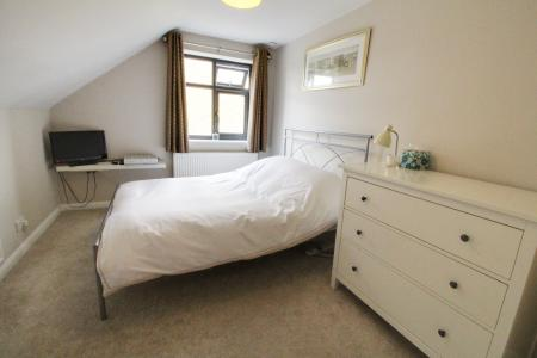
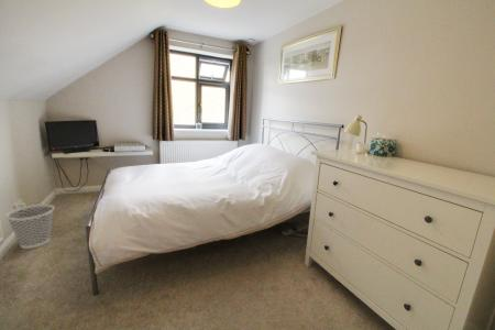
+ wastebasket (33, 227)
